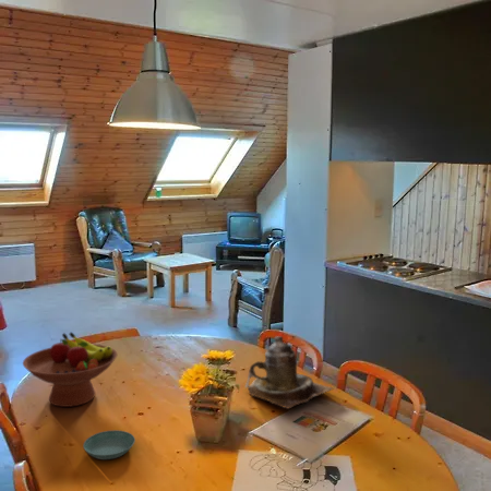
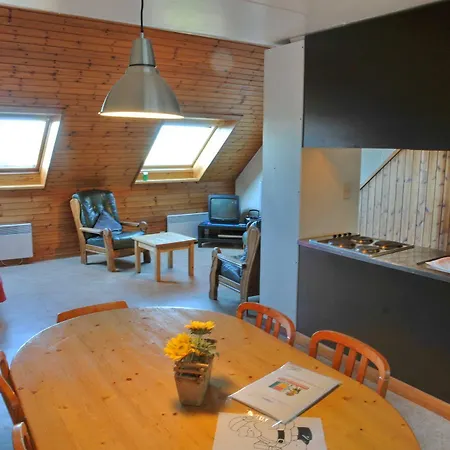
- saucer (109, 445)
- teapot (289, 364)
- fruit bowl (71, 370)
